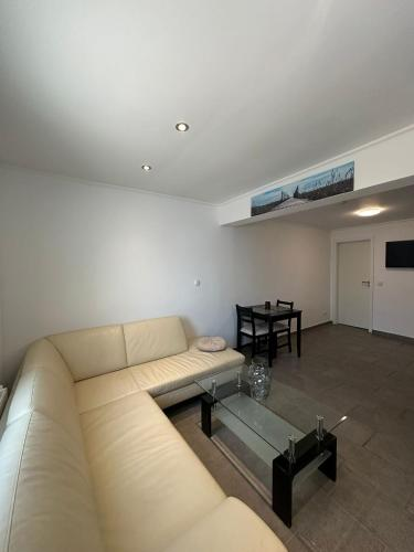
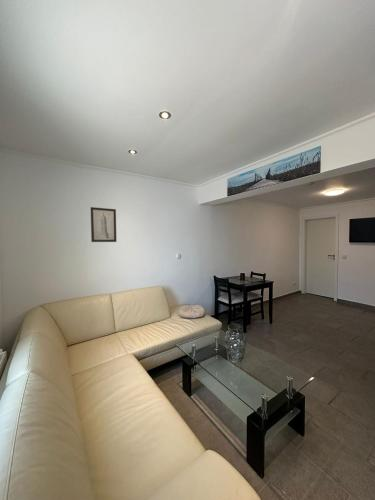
+ wall art (103, 225)
